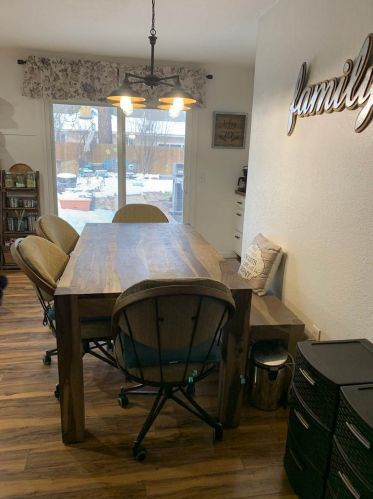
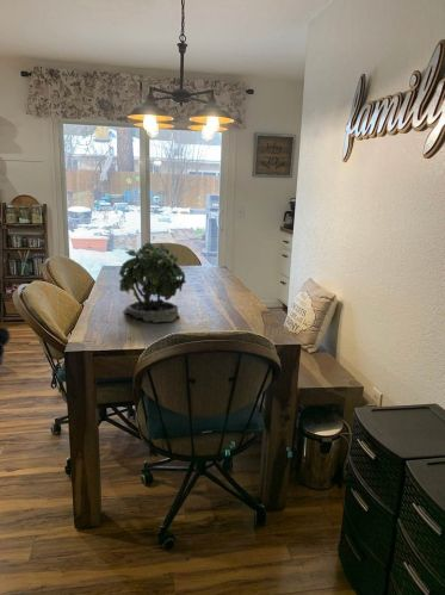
+ potted plant (152, 277)
